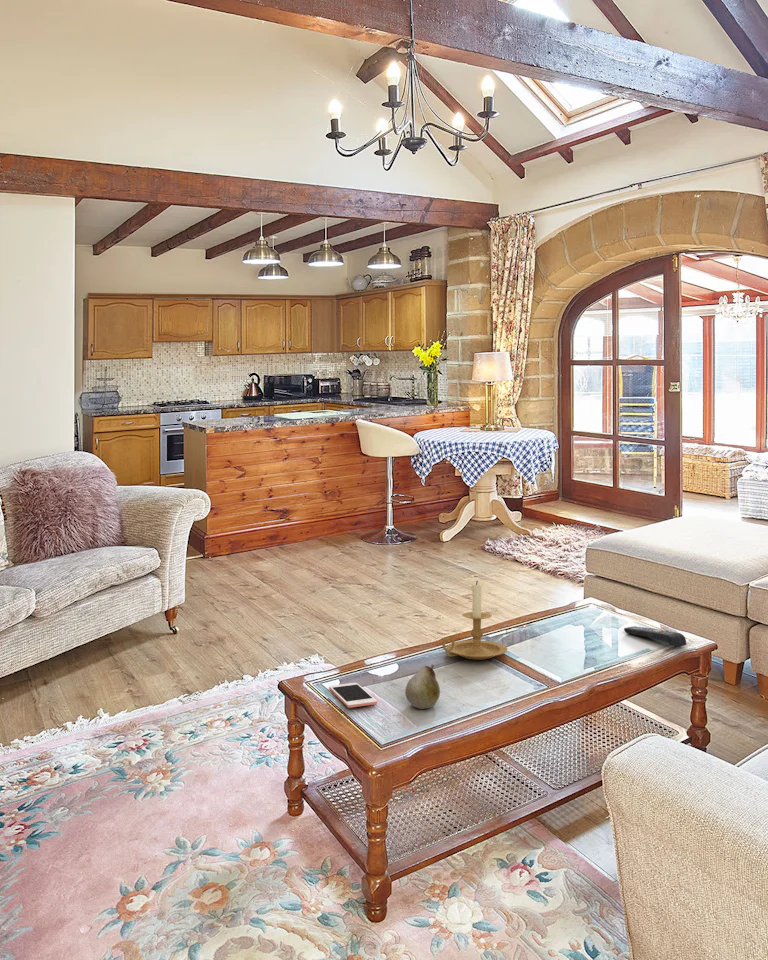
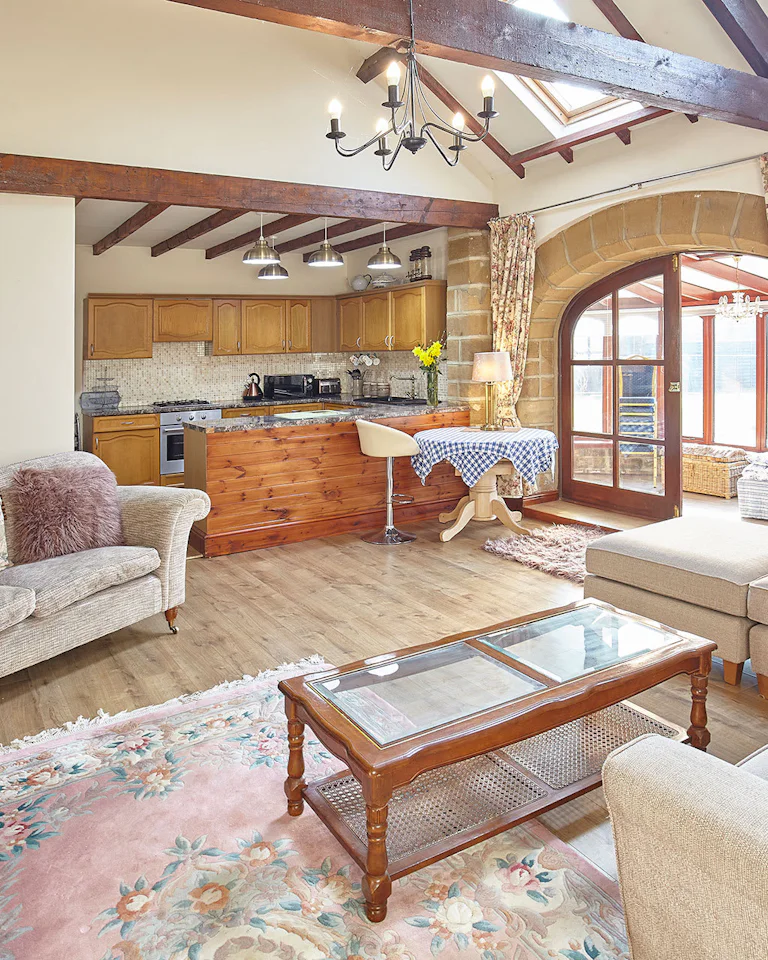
- fruit (422, 685)
- candle holder (476, 618)
- cell phone (352, 694)
- remote control (654, 634)
